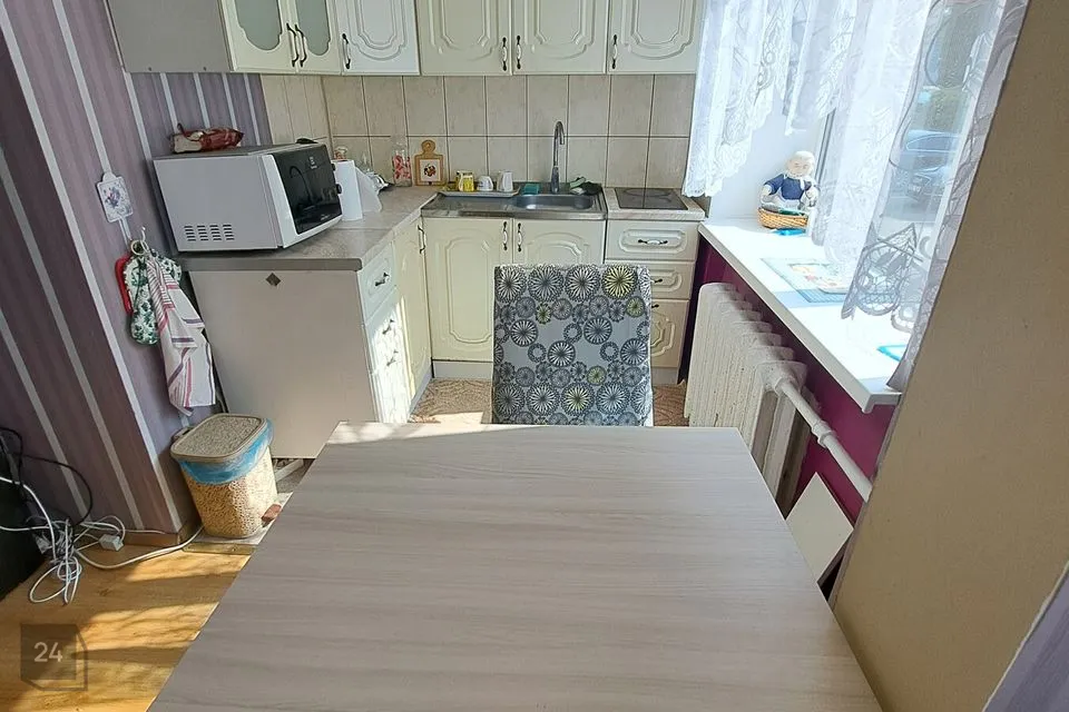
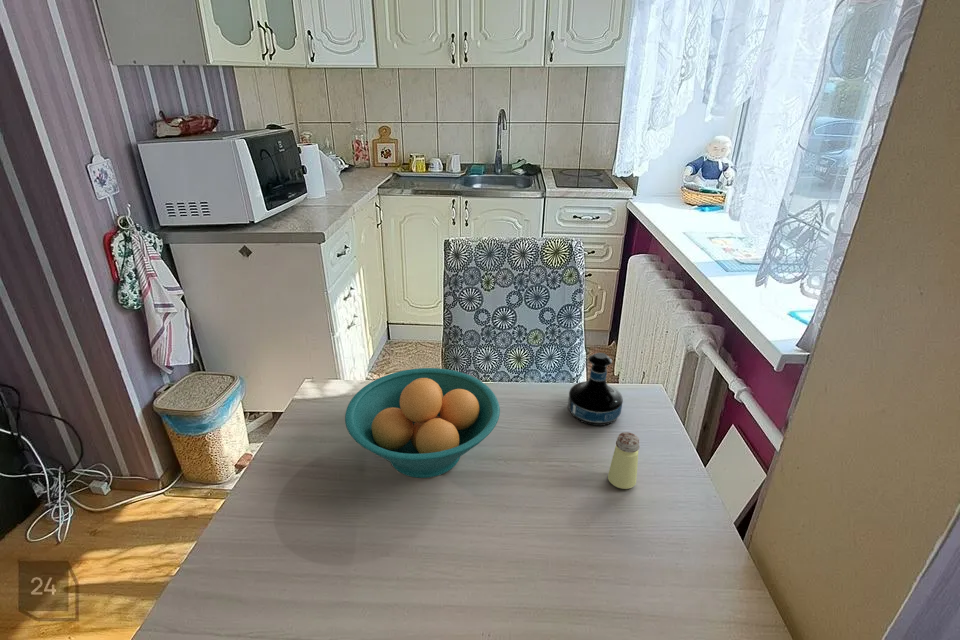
+ saltshaker (625, 459)
+ fruit bowl (423, 420)
+ tequila bottle (597, 384)
